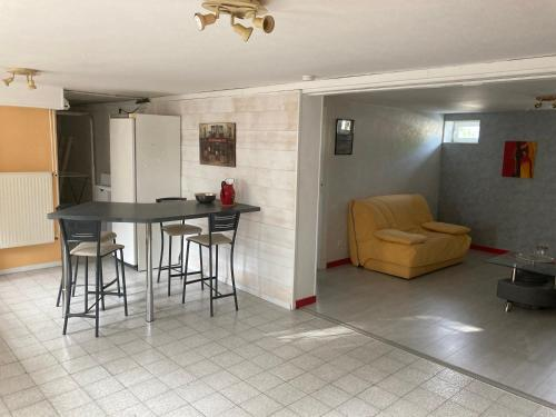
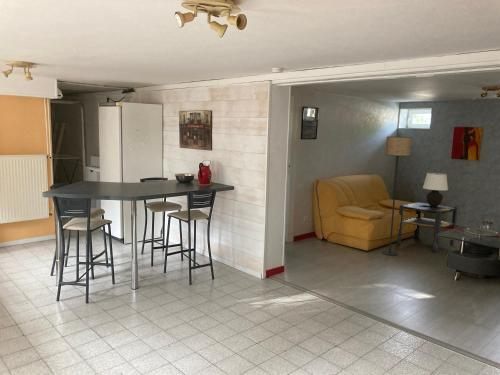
+ floor lamp (394, 196)
+ table lamp (435, 188)
+ side table (426, 225)
